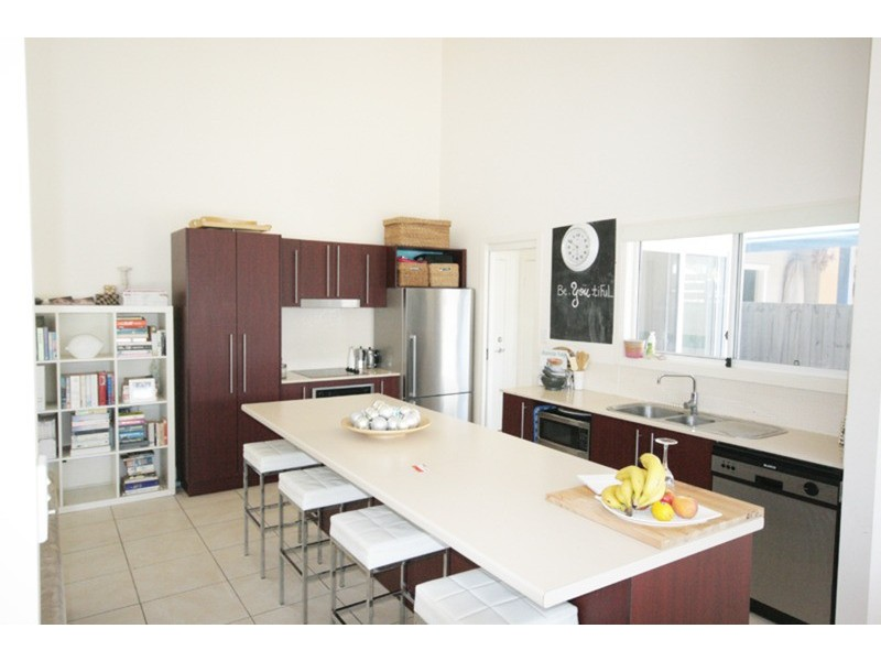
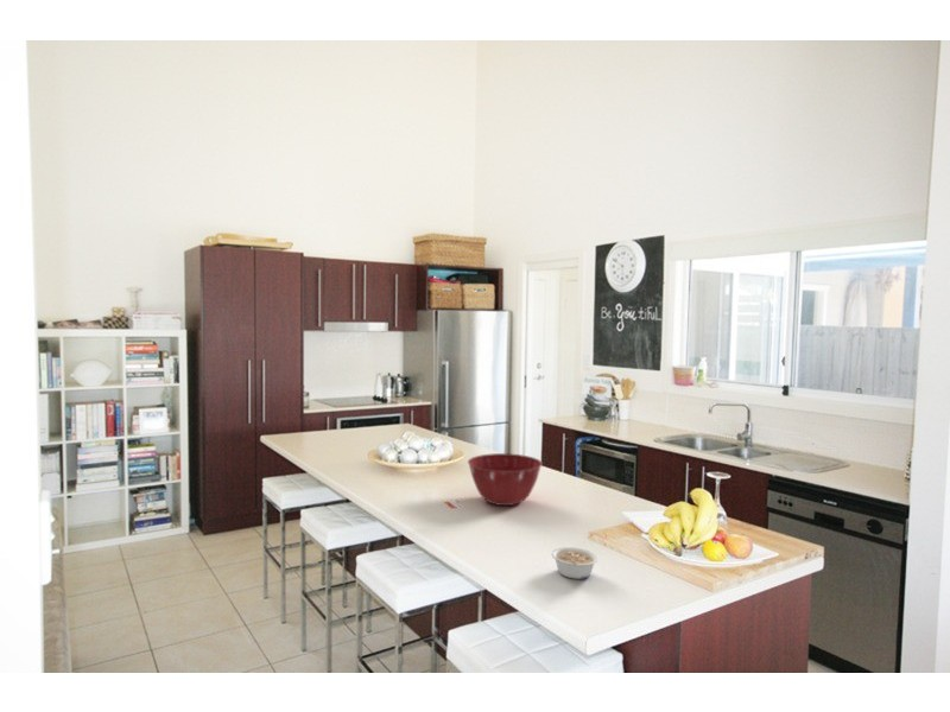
+ legume (575, 562)
+ mixing bowl (504, 481)
